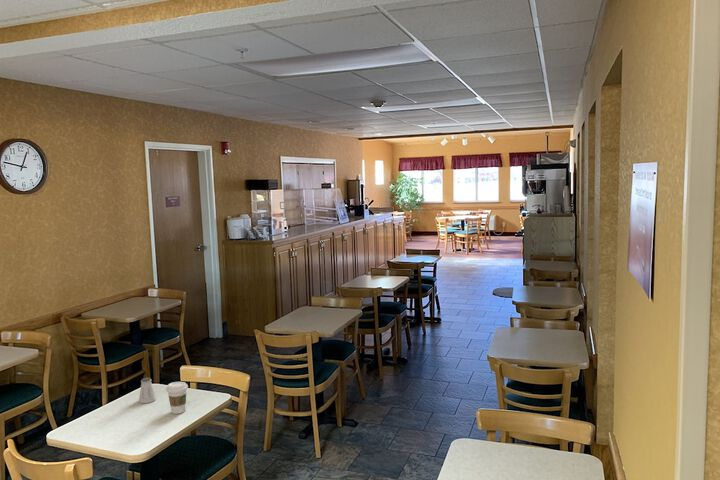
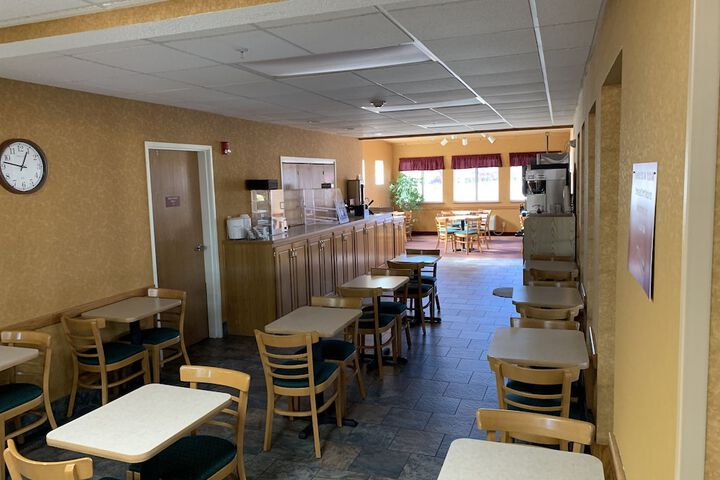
- saltshaker (146, 389)
- coffee cup (177, 397)
